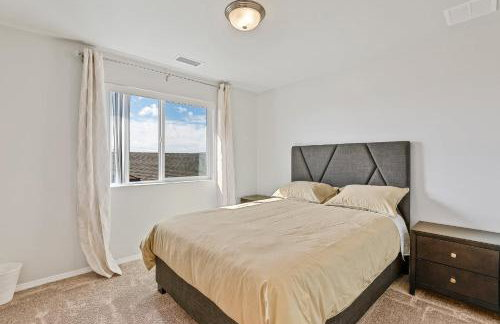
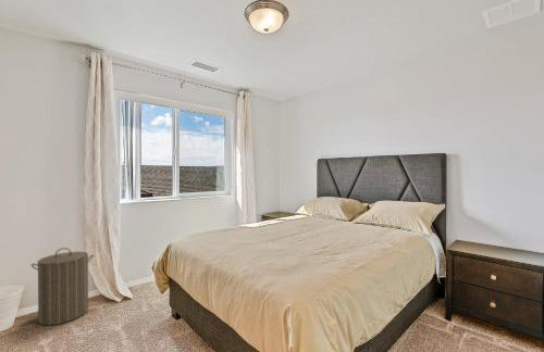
+ laundry hamper (64, 280)
